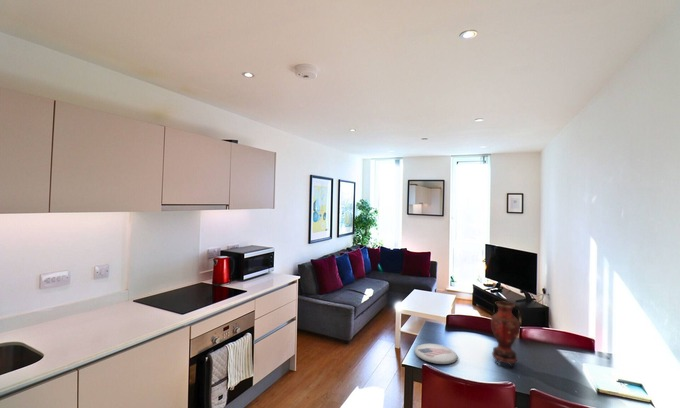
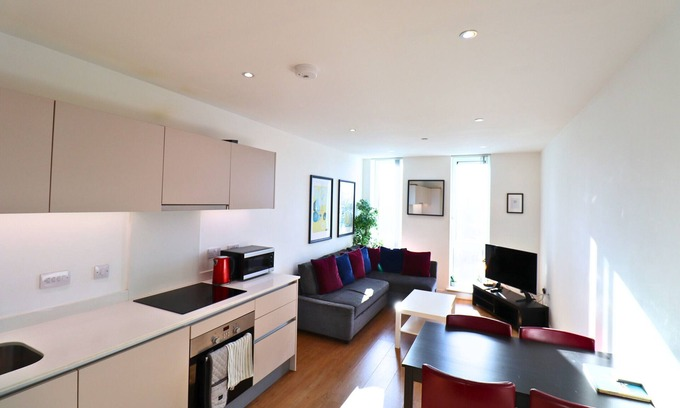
- plate (435, 352)
- vase (504, 333)
